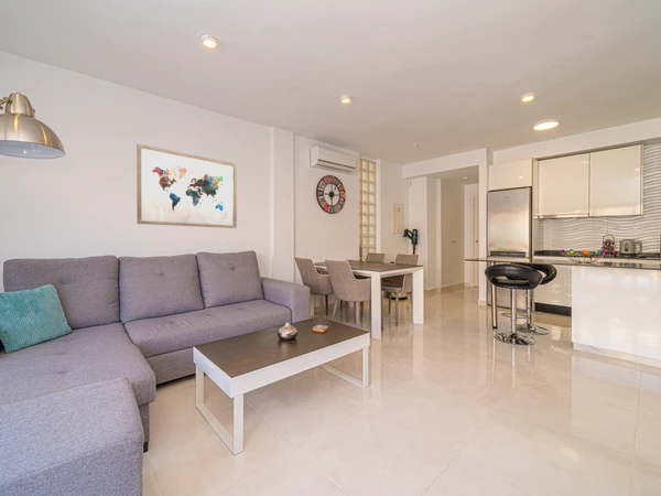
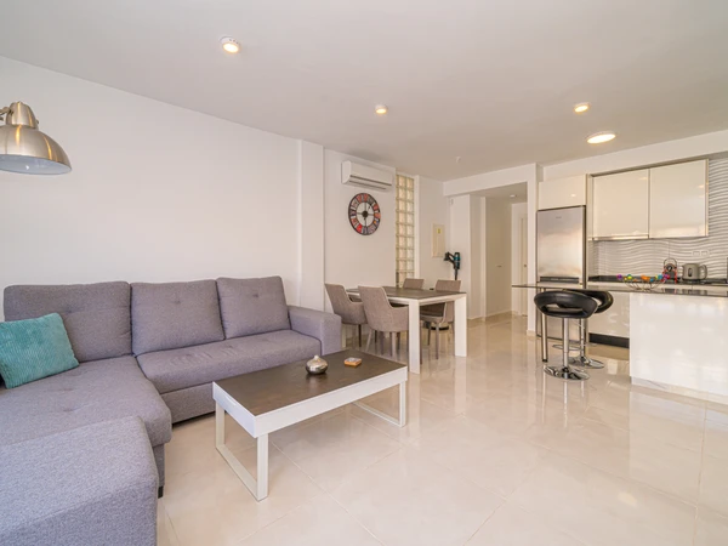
- wall art (192, 190)
